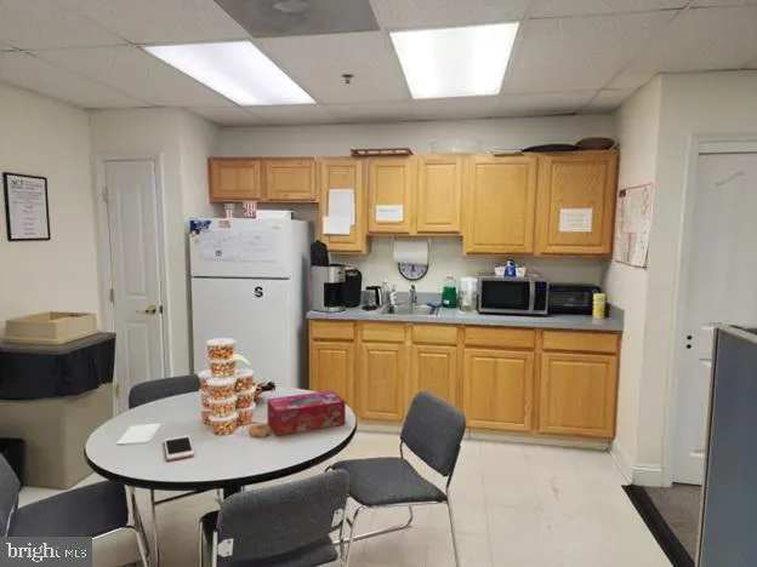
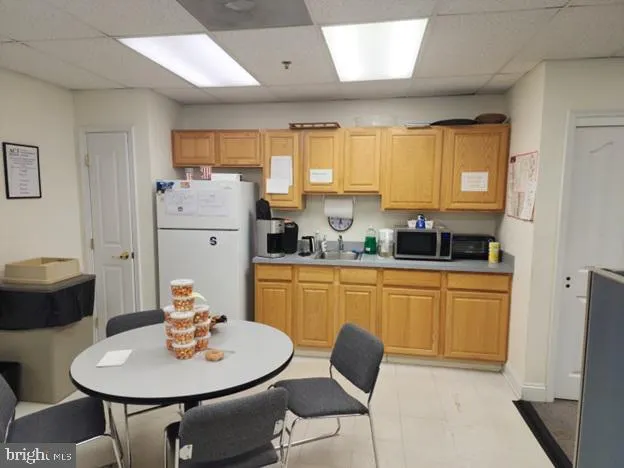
- cell phone (178, 447)
- tissue box (306, 411)
